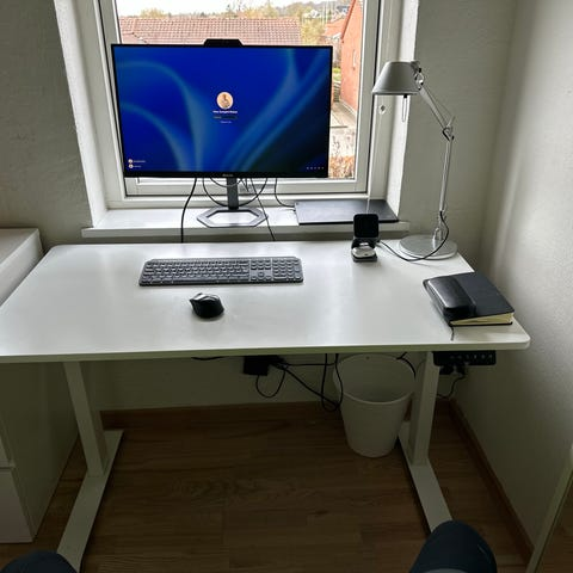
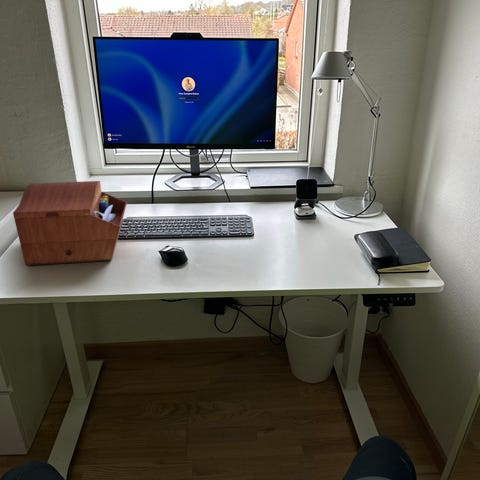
+ sewing box (76, 220)
